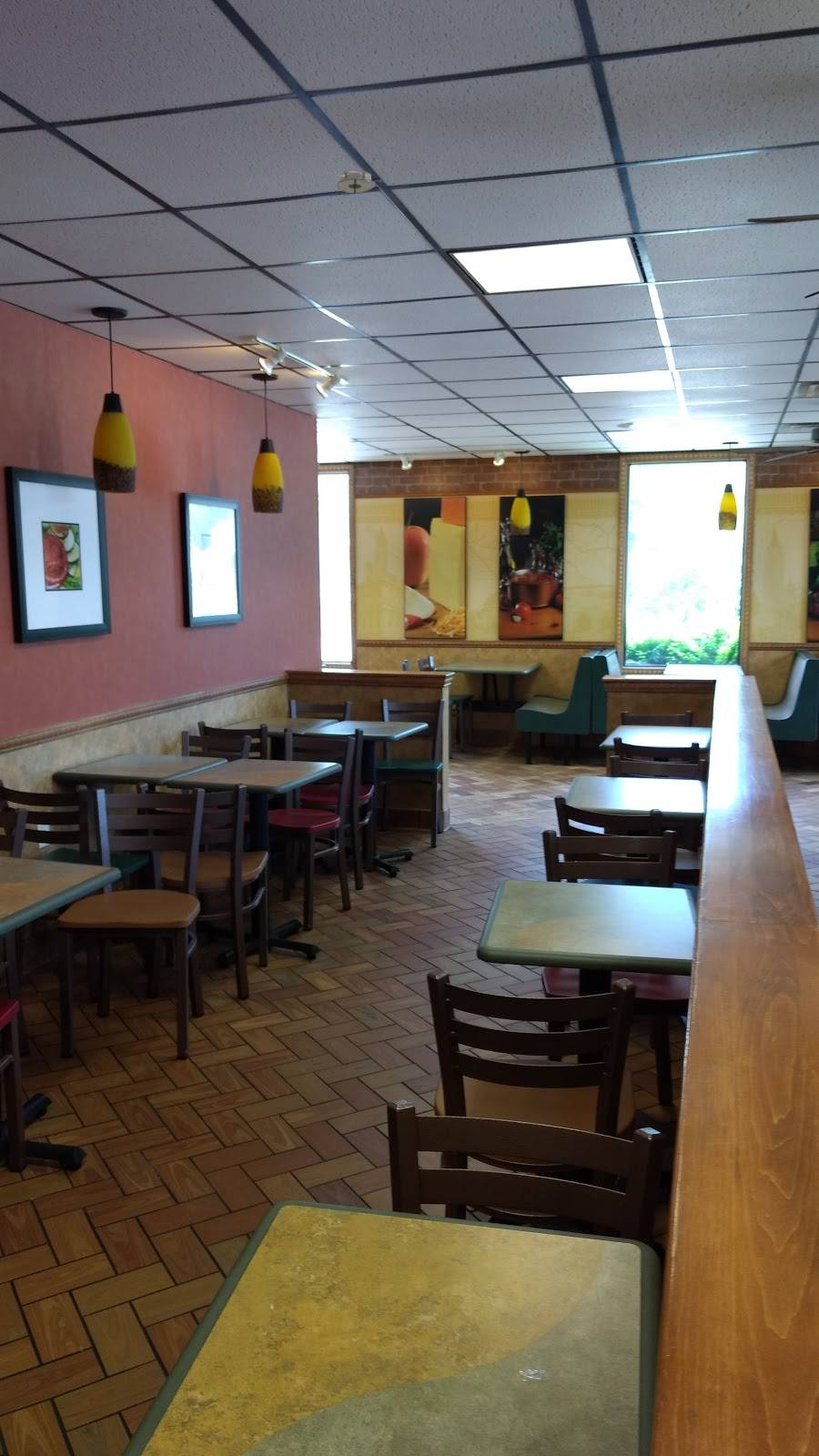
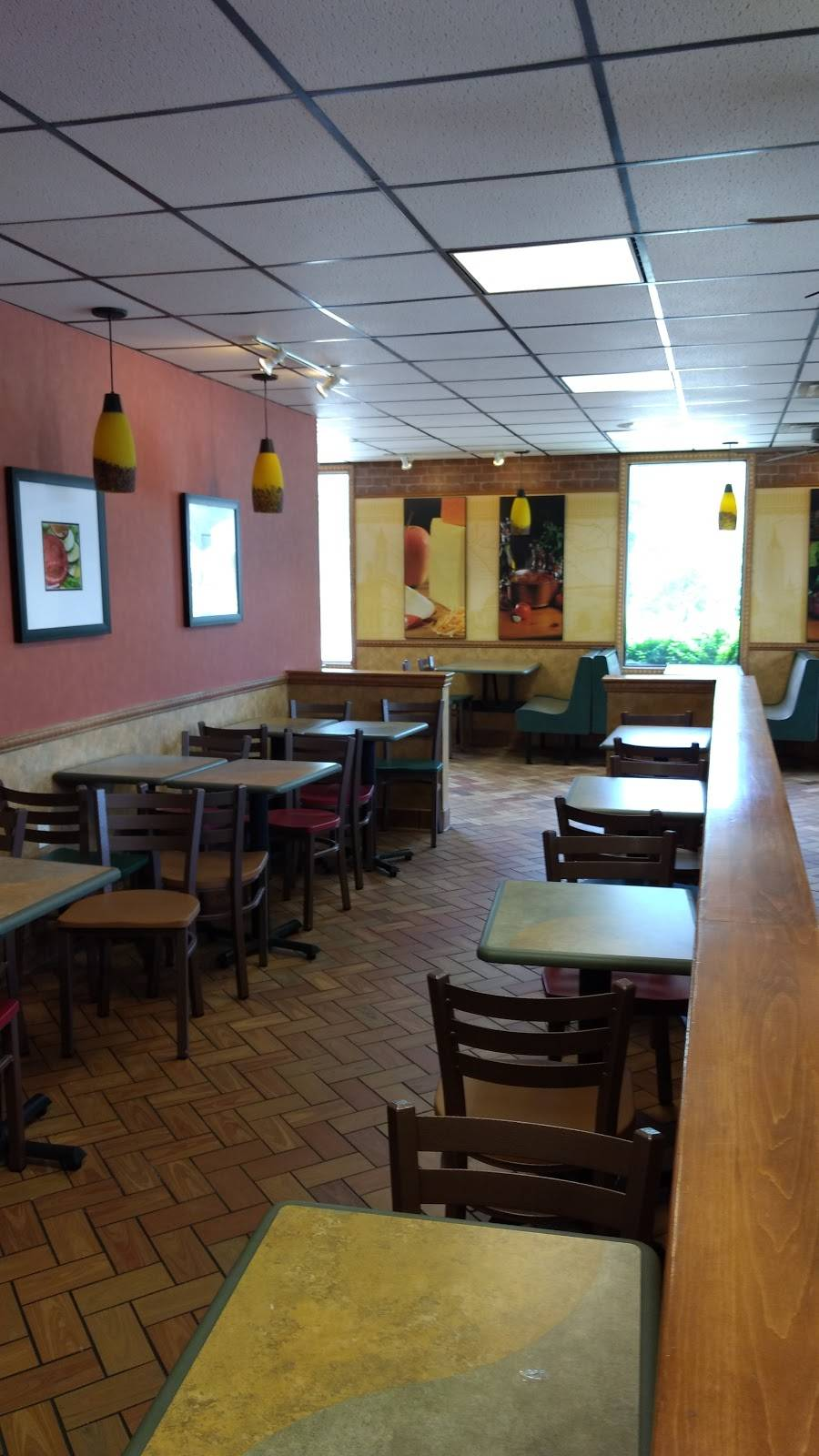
- smoke detector (353, 181)
